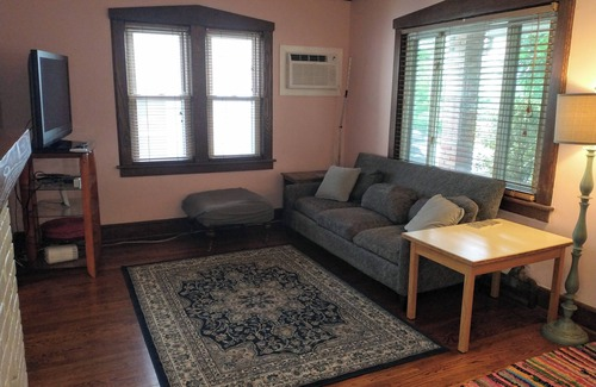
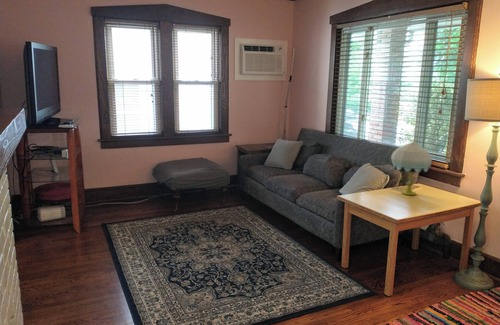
+ table lamp (410, 167)
